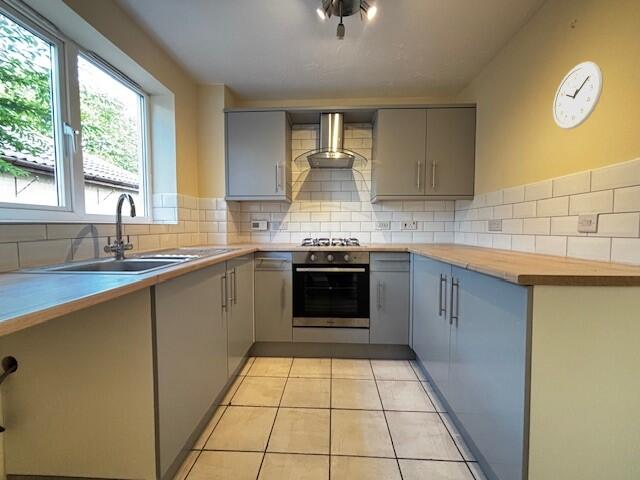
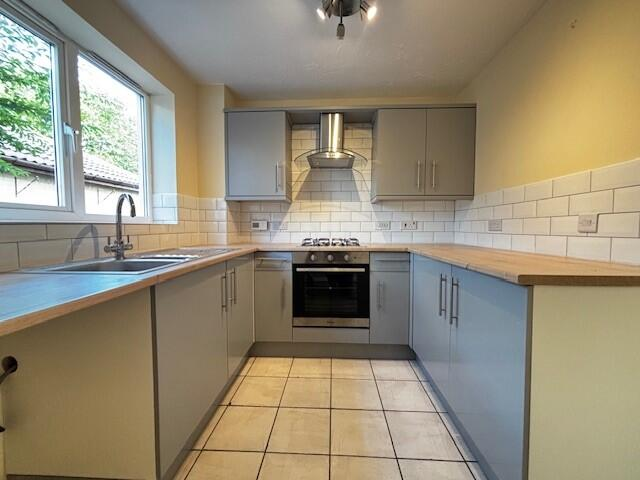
- wall clock (574, 97)
